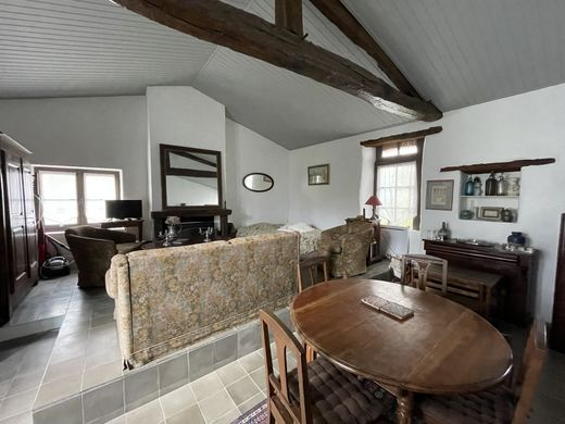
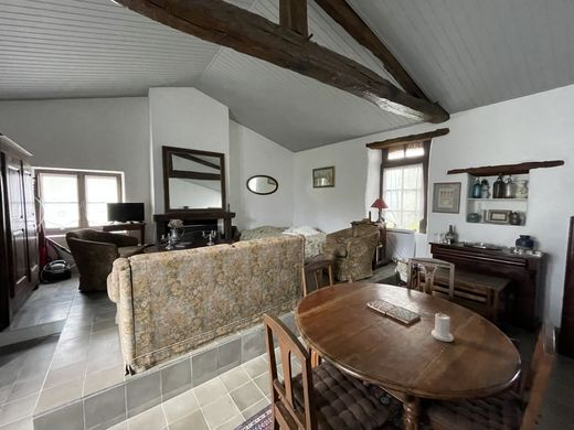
+ candle (442, 324)
